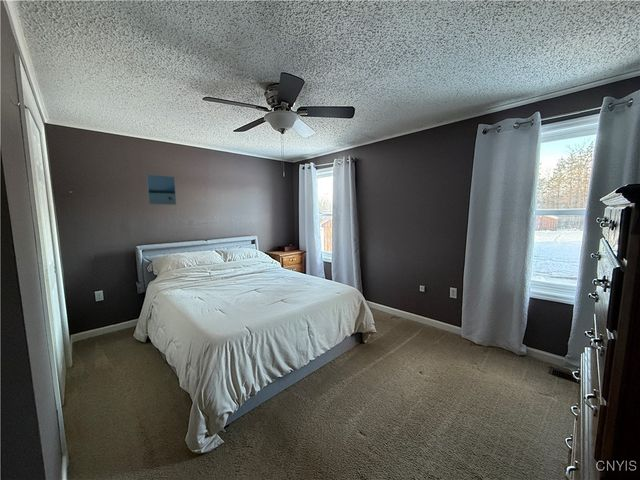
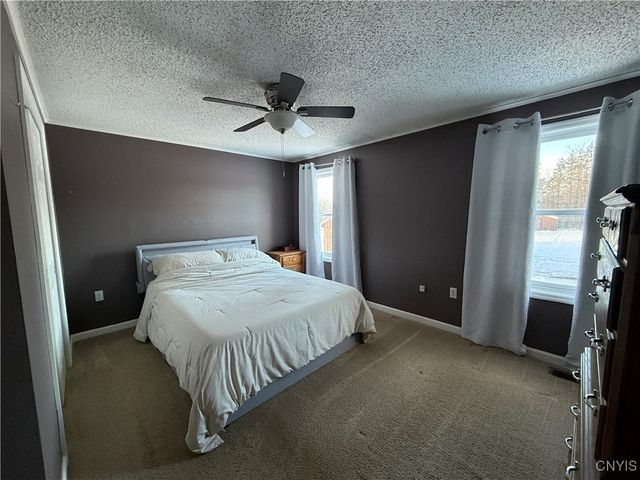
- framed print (161, 190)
